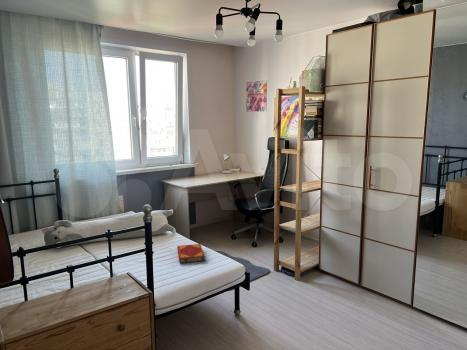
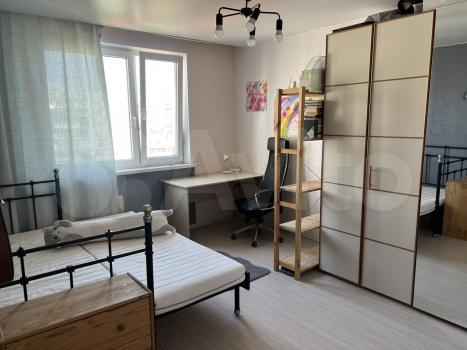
- hardback book (190, 253)
